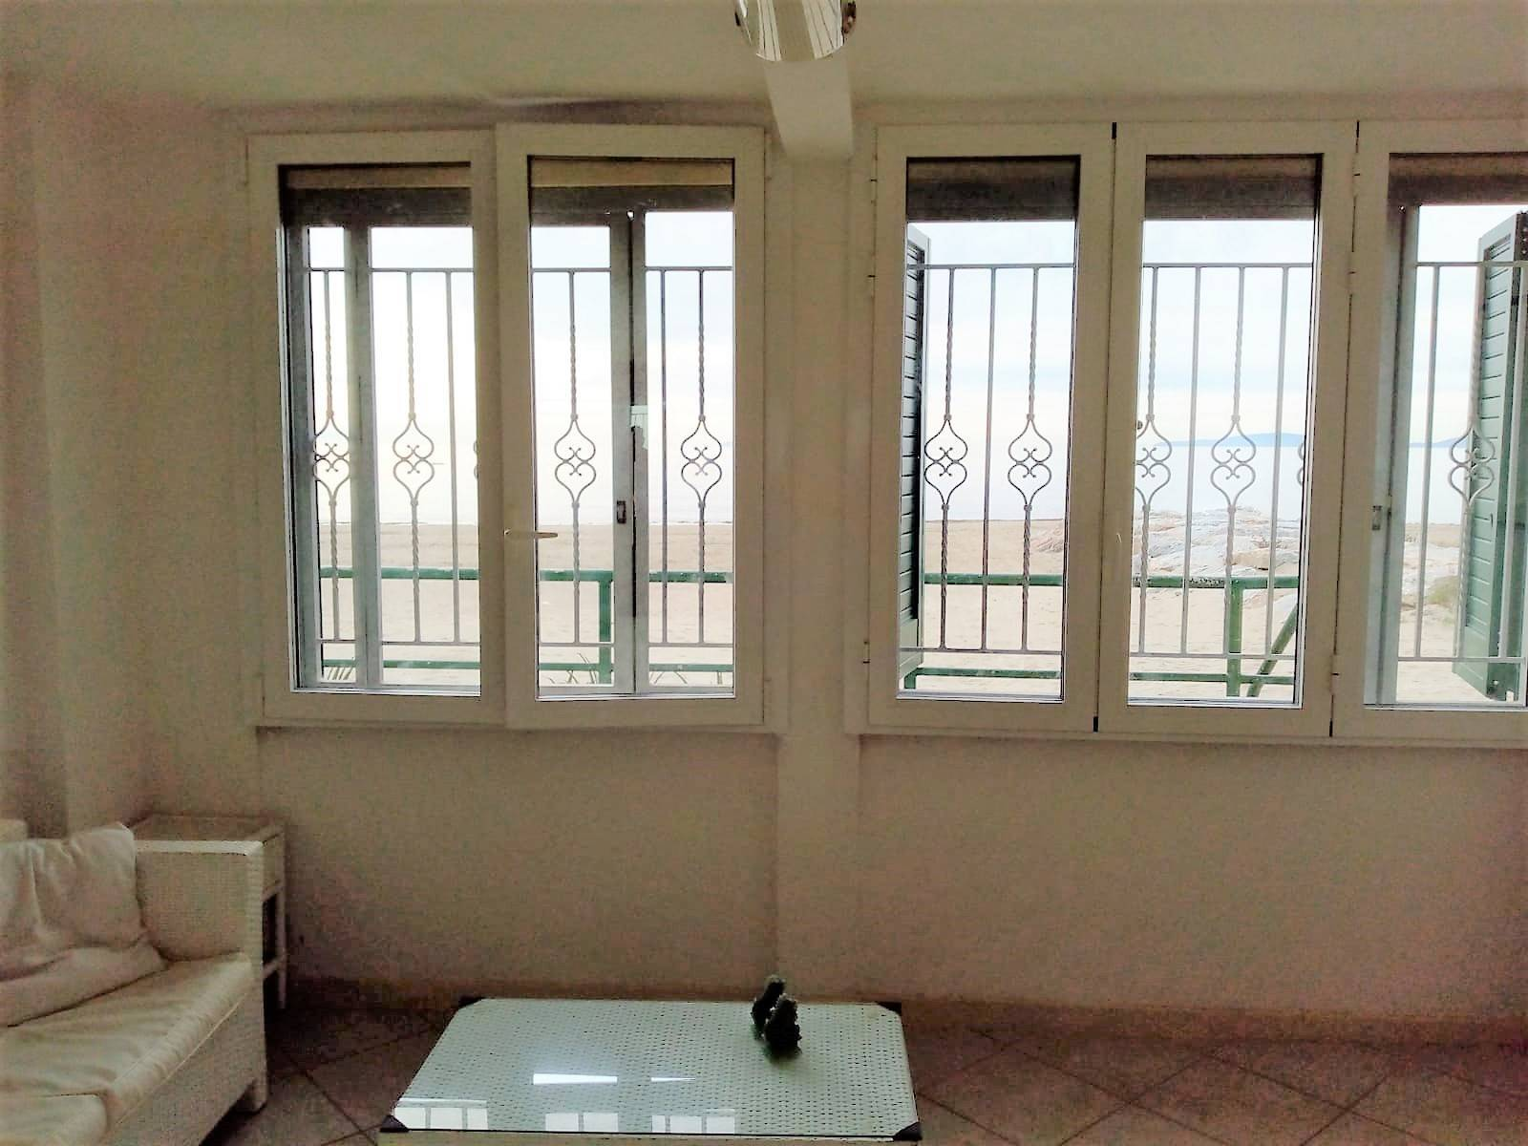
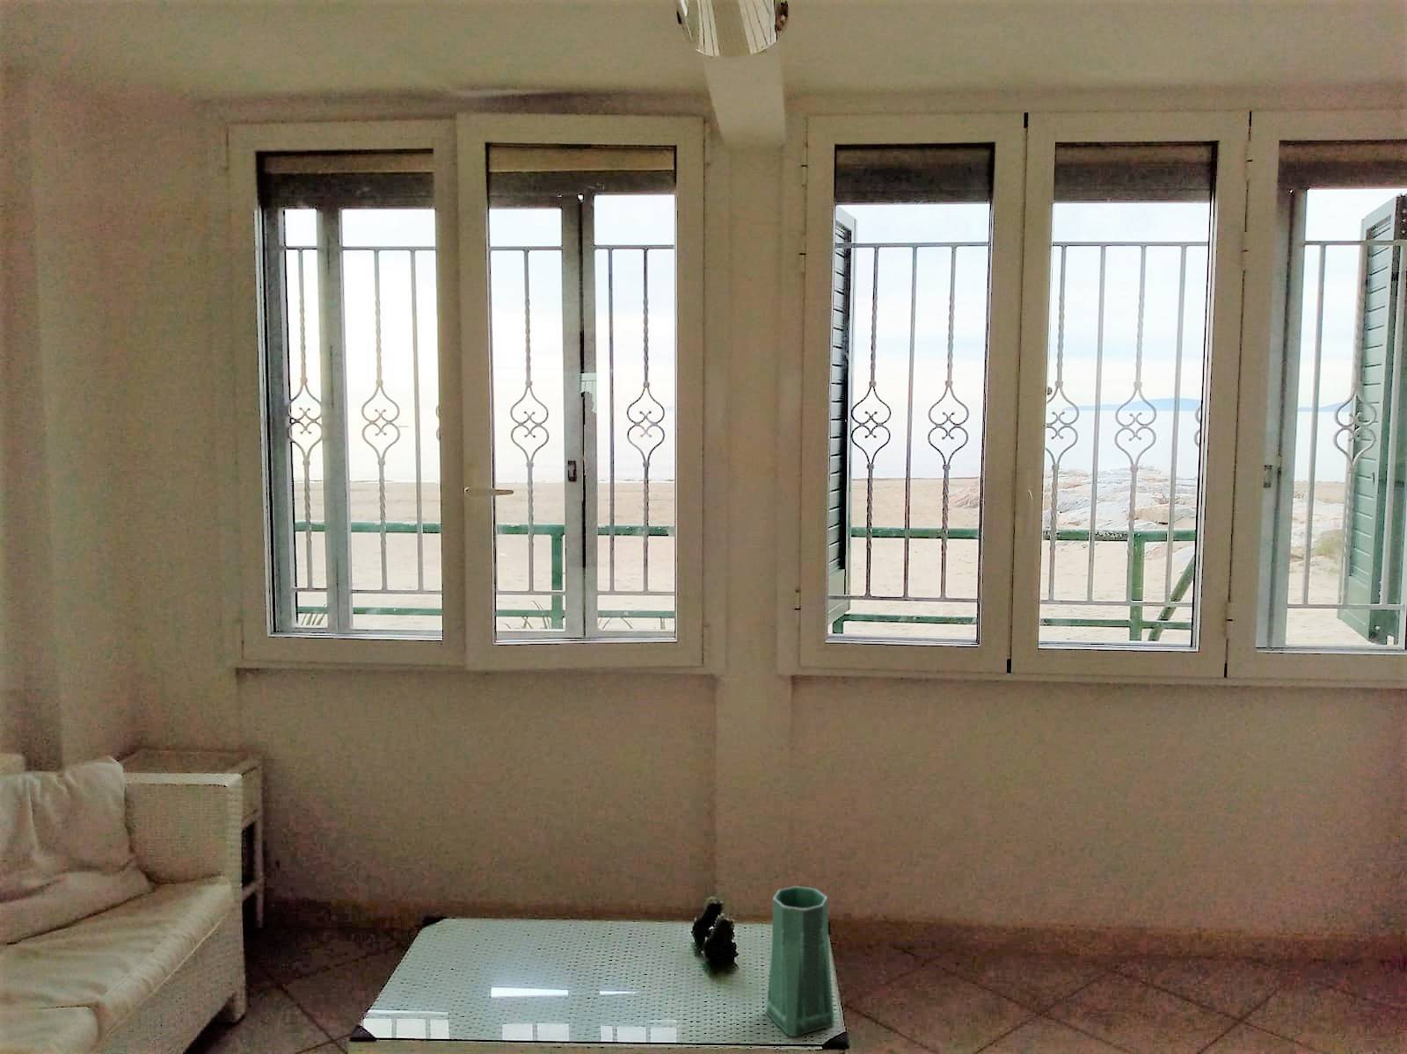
+ vase (800, 958)
